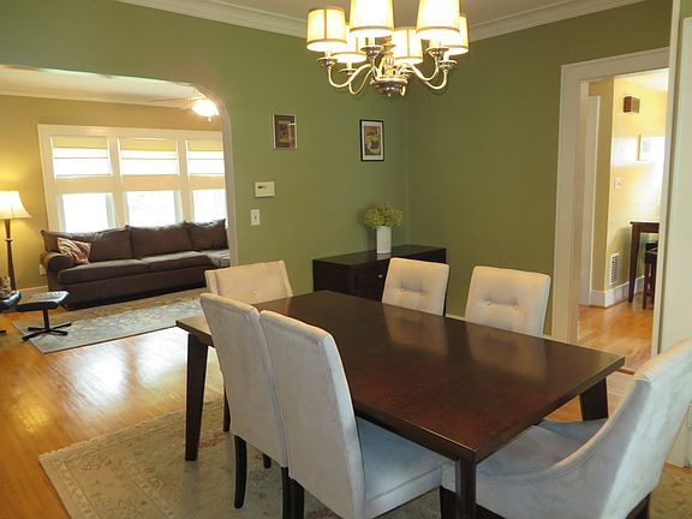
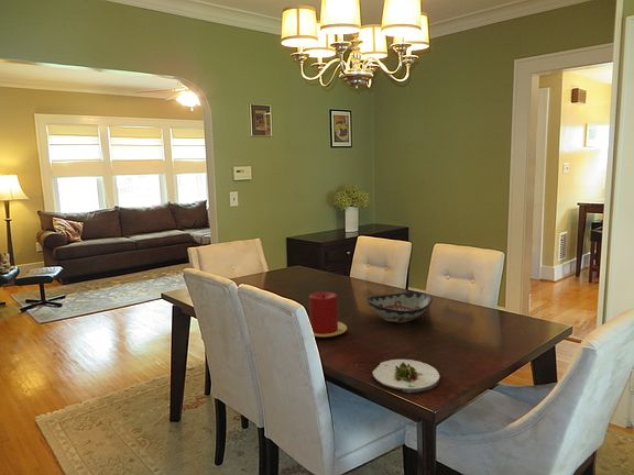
+ salad plate (406, 371)
+ candle (324, 313)
+ decorative bowl (398, 308)
